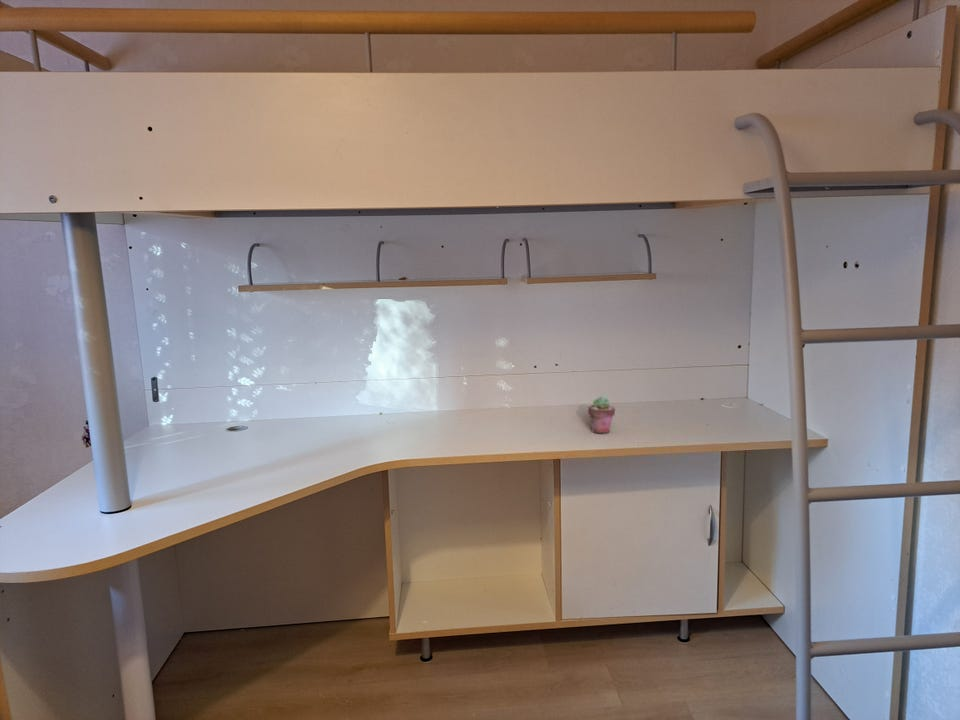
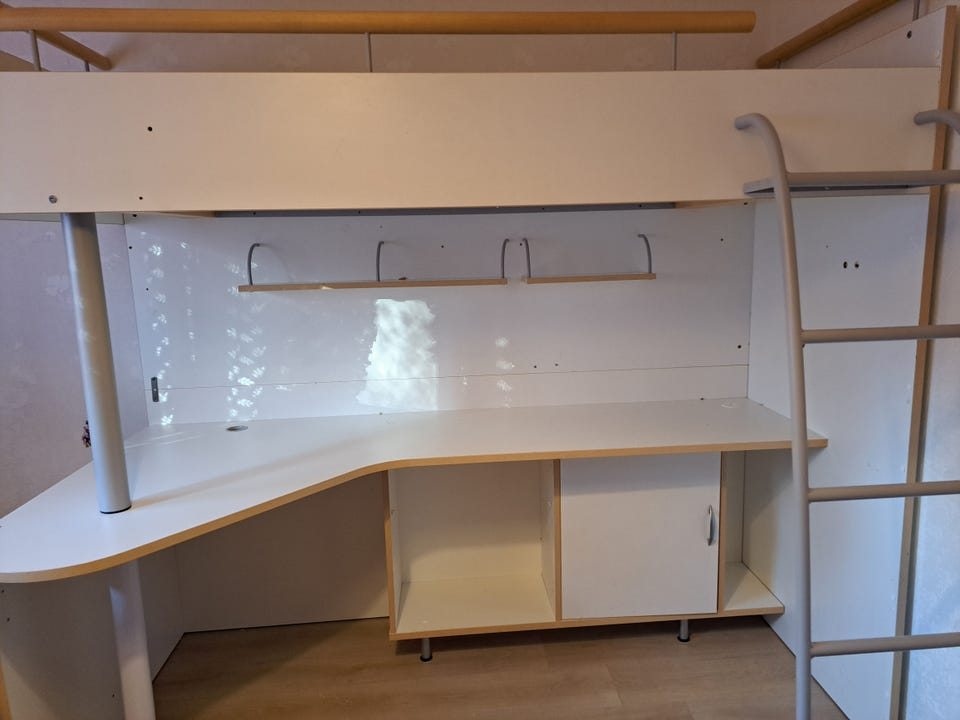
- potted succulent (601, 414)
